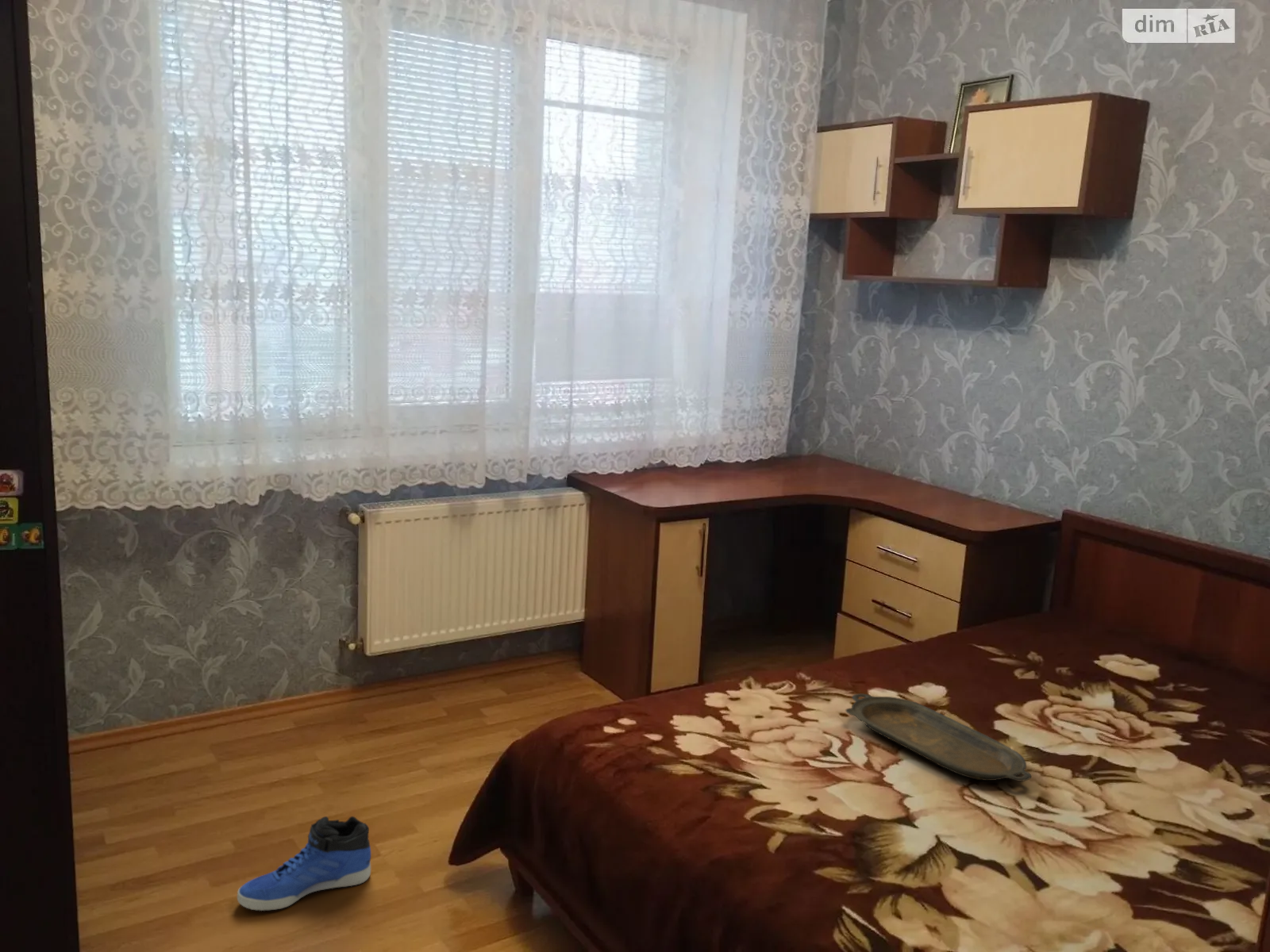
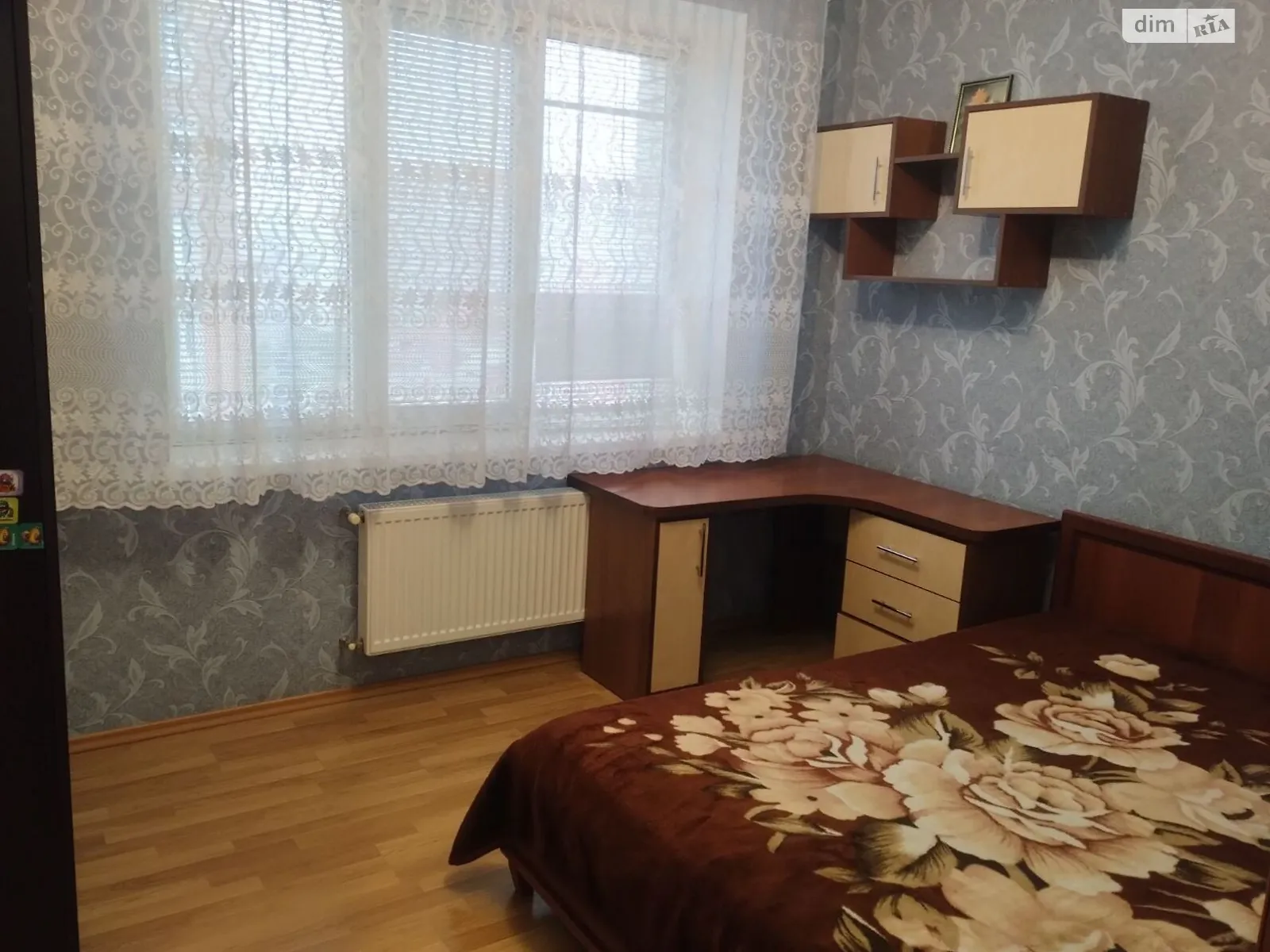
- sneaker (306, 857)
- serving tray (934, 738)
